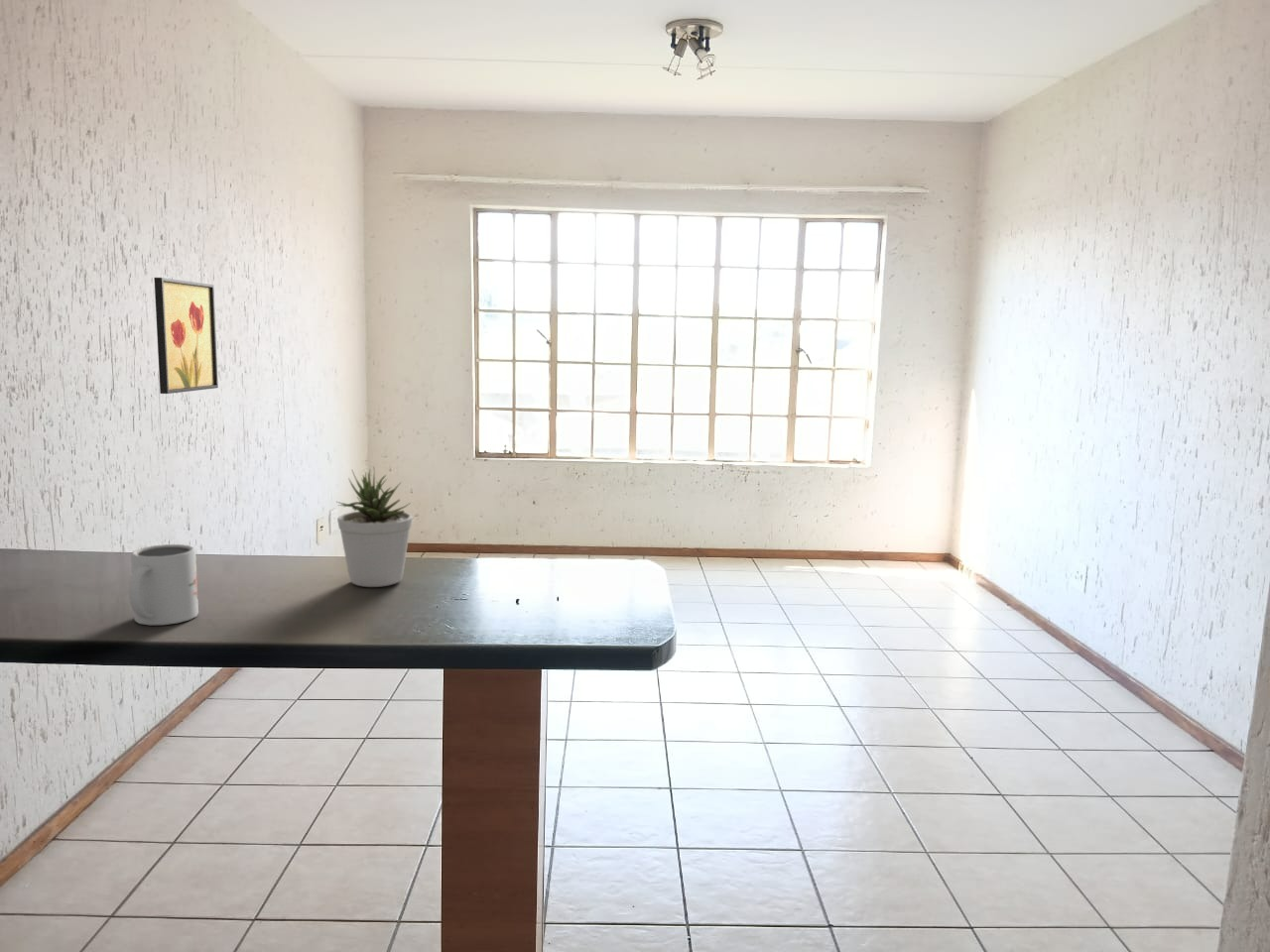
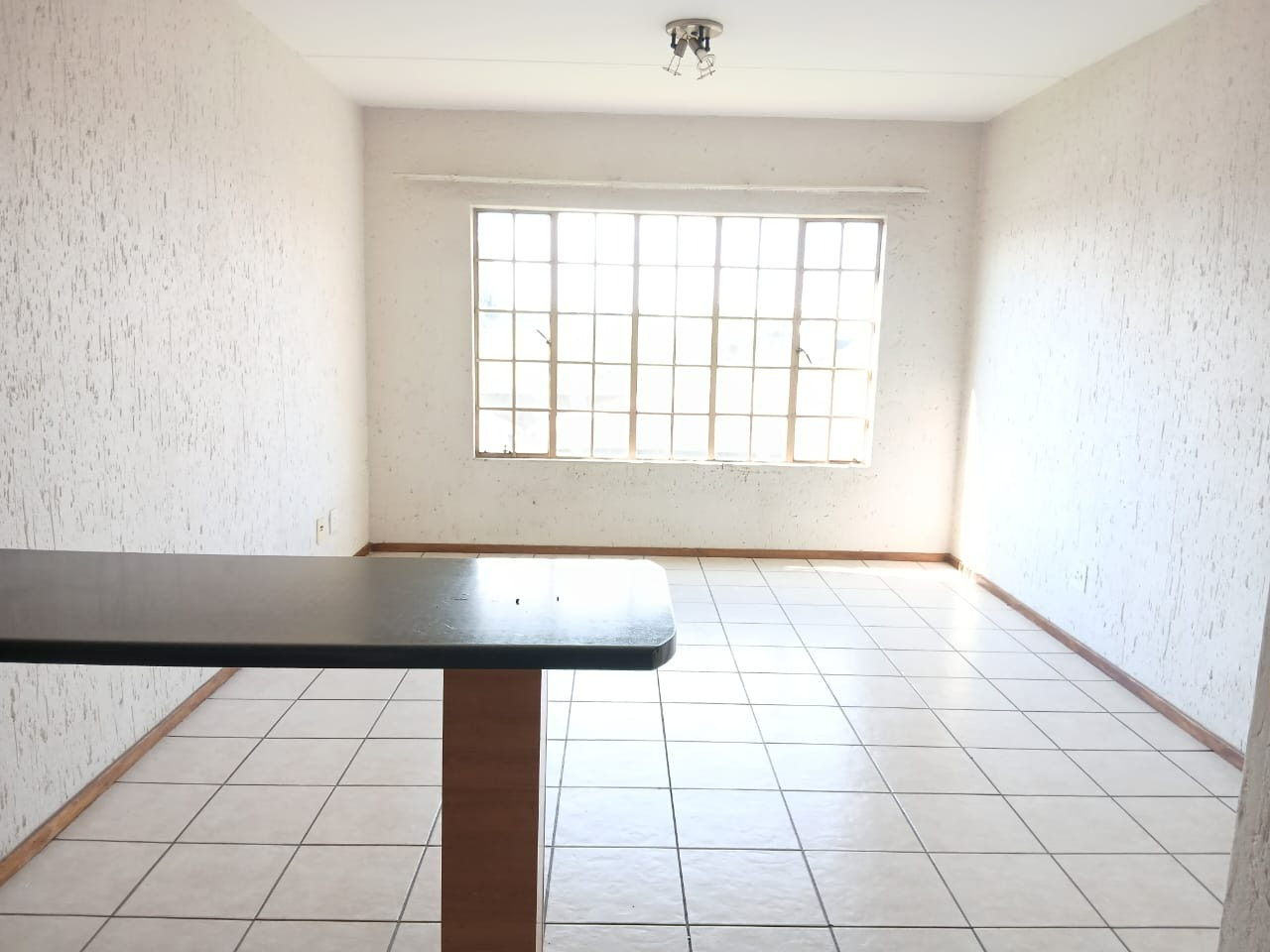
- wall art (186, 336)
- mug (158, 586)
- potted plant (377, 525)
